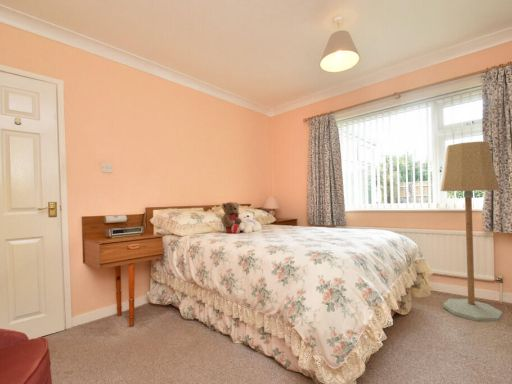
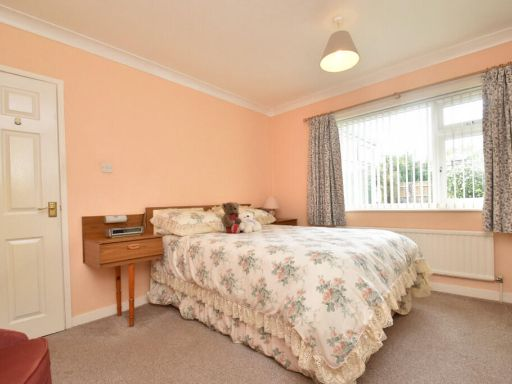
- floor lamp (469, 228)
